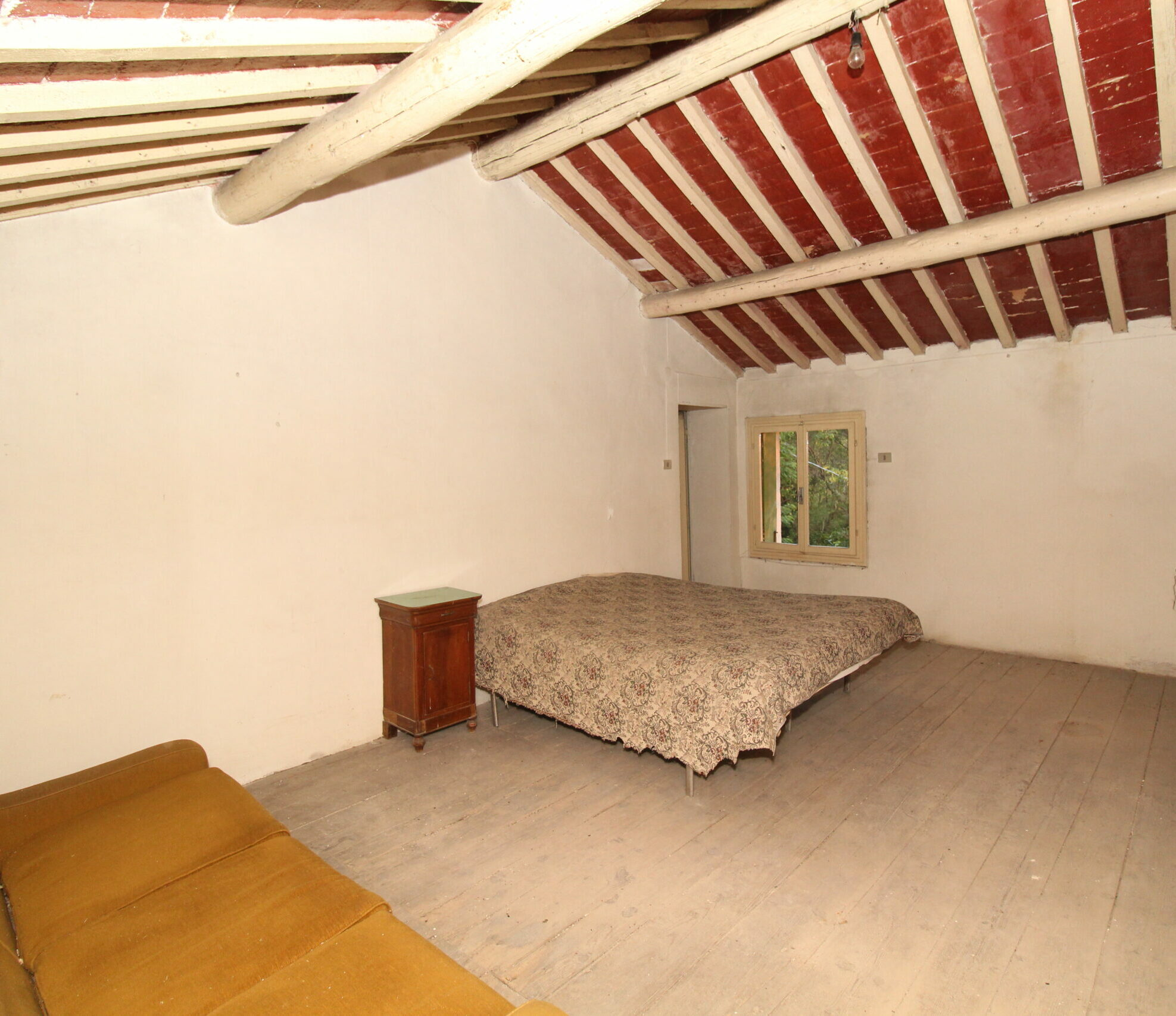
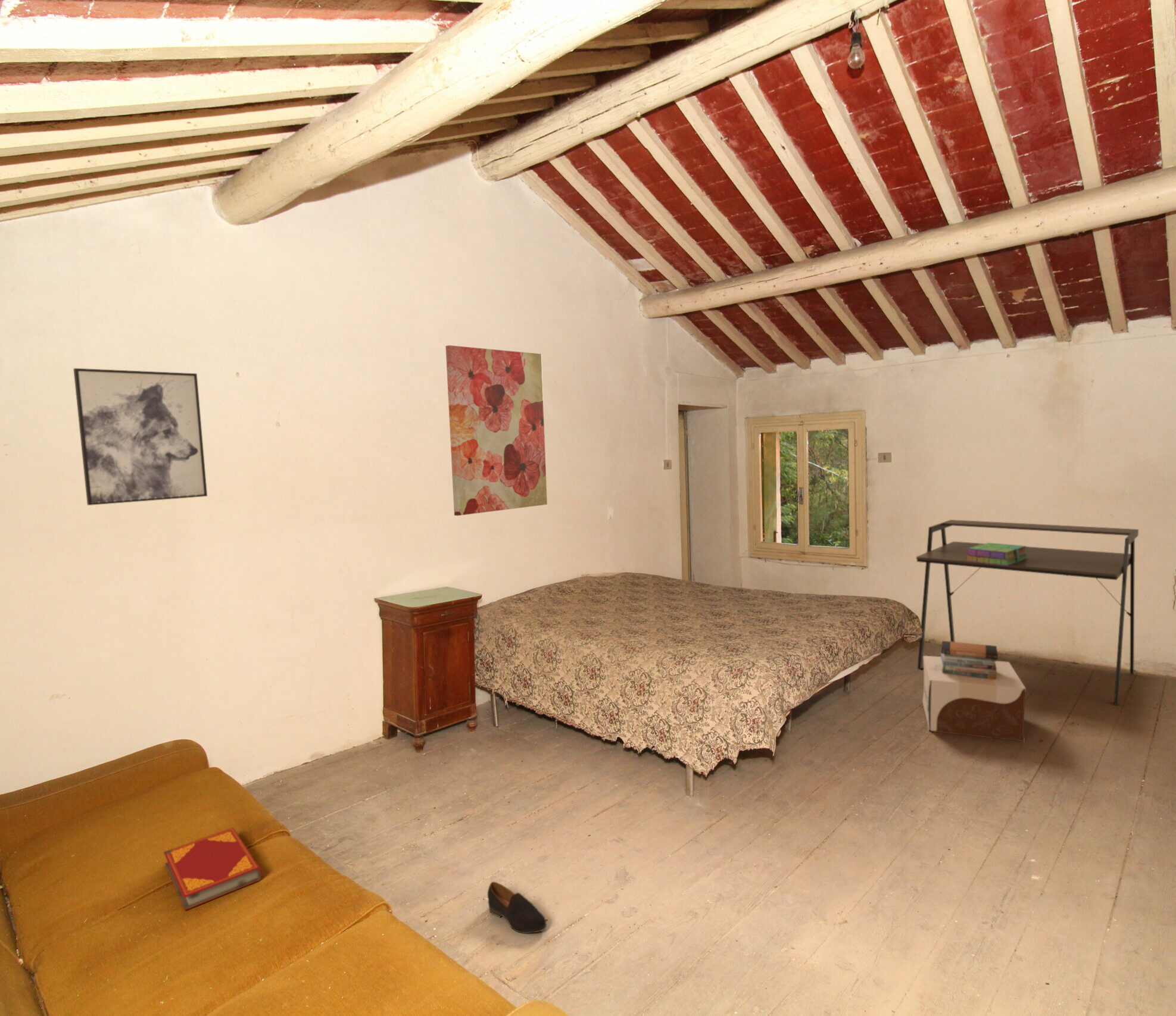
+ book stack (968, 659)
+ wall art (500, 430)
+ desk (1025, 571)
+ hardback book (211, 865)
+ shoe (514, 906)
+ stack of books (996, 553)
+ cardboard box (970, 696)
+ wall art (144, 436)
